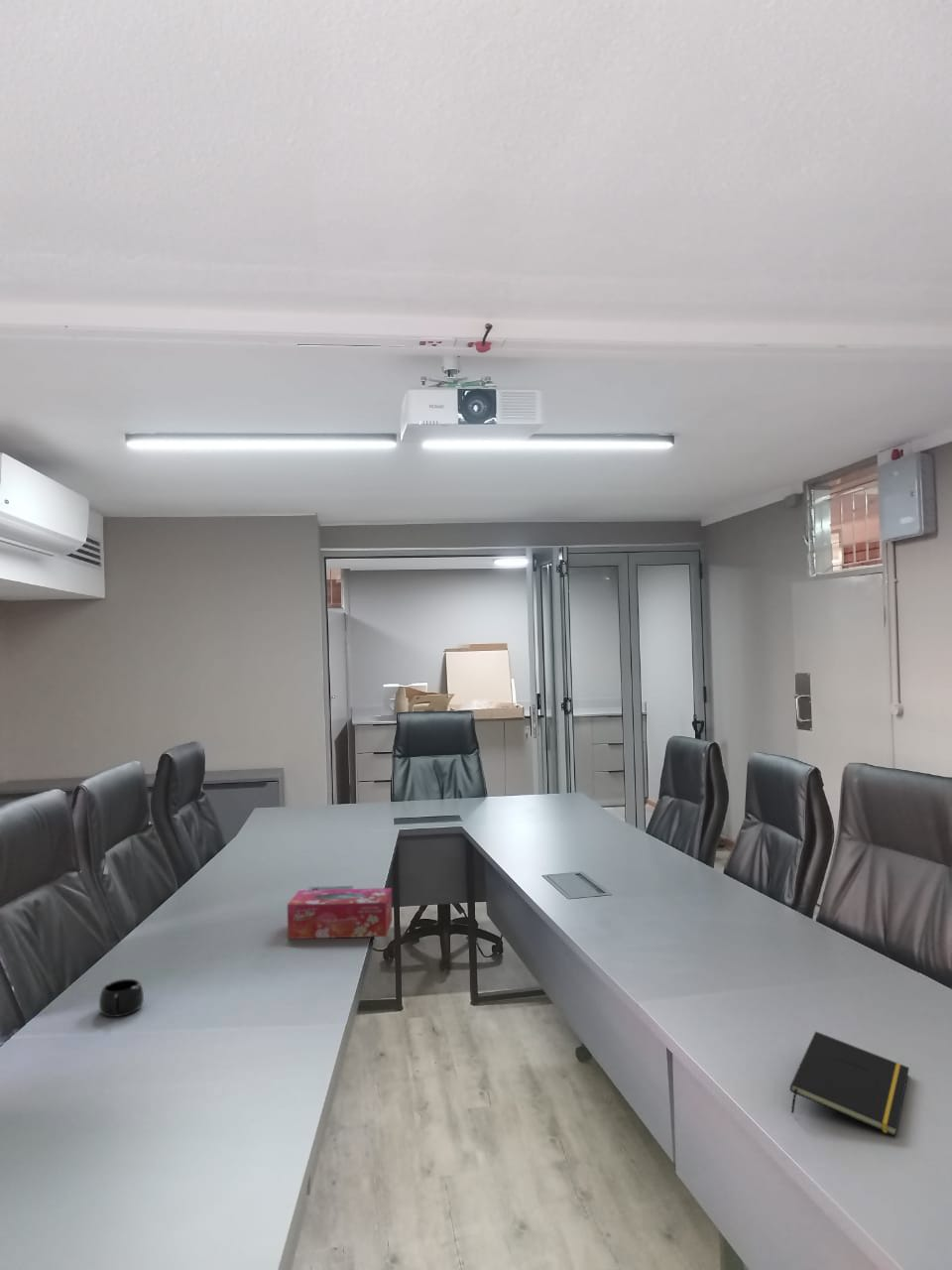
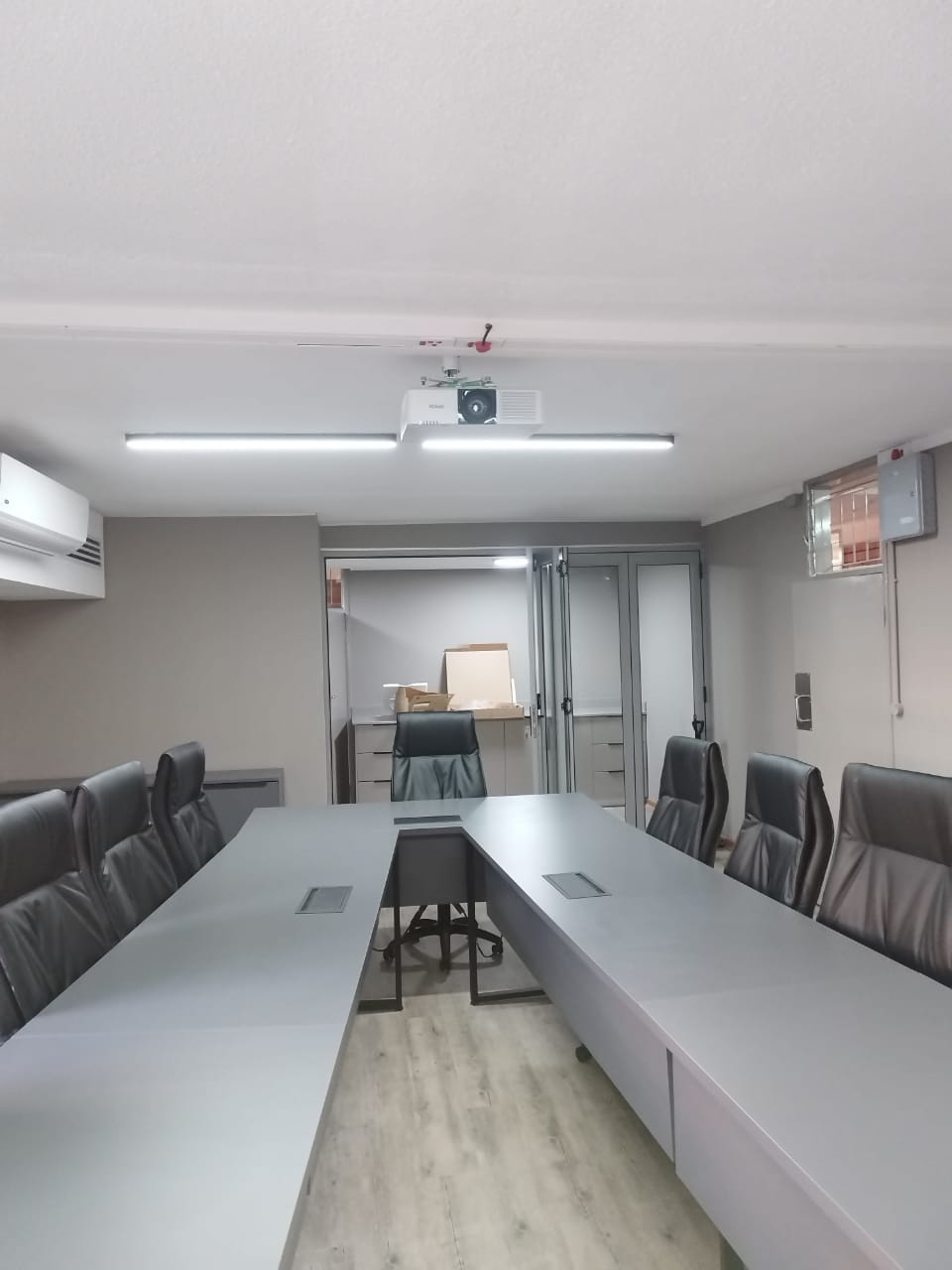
- notepad (851, 1079)
- tissue box (341, 912)
- mug (120, 999)
